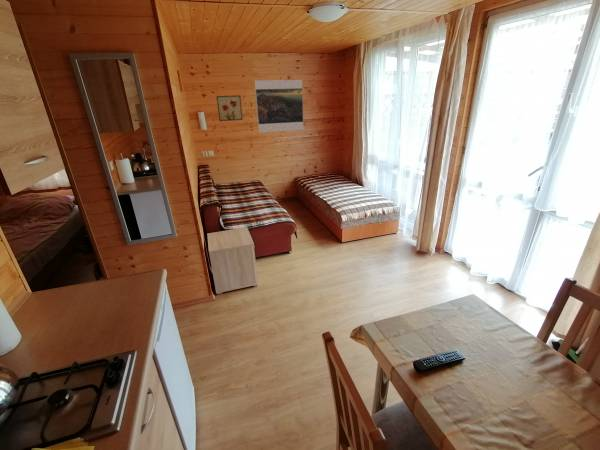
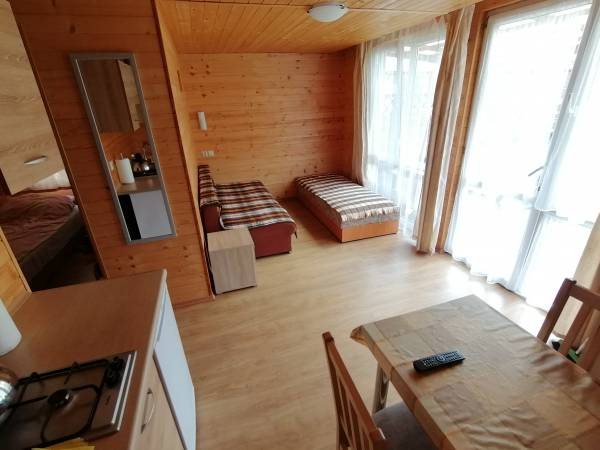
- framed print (280, 106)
- wall art (229, 108)
